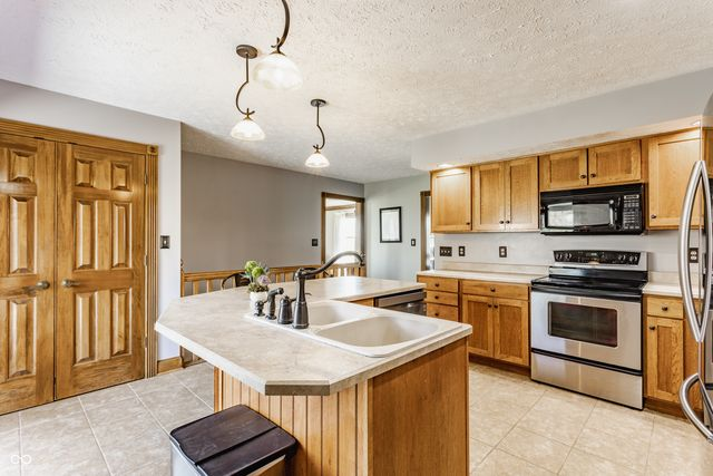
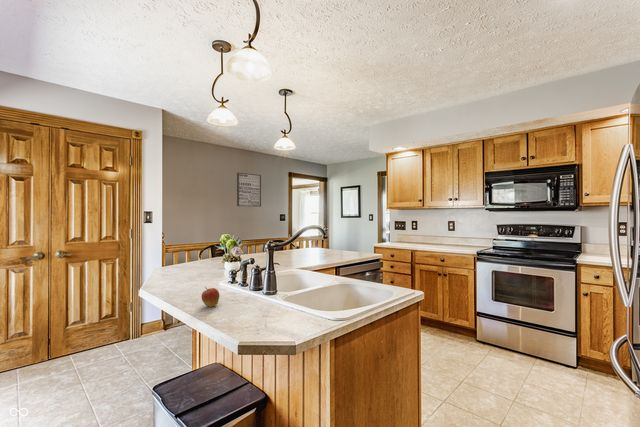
+ fruit (210, 296)
+ wall art (249, 190)
